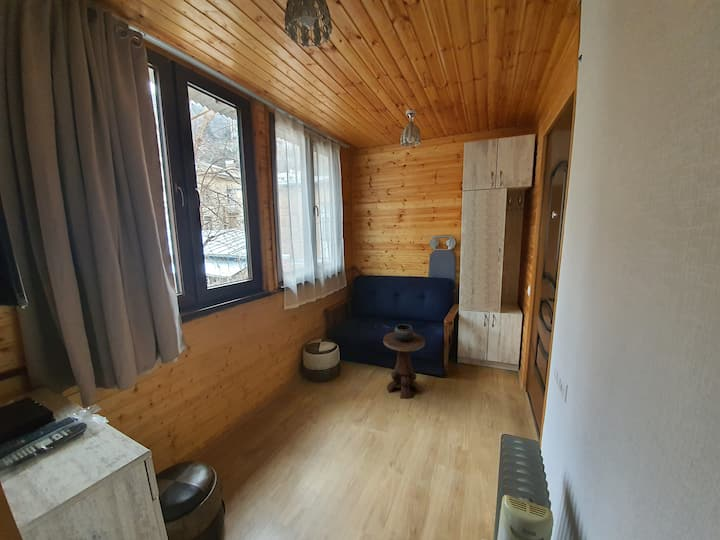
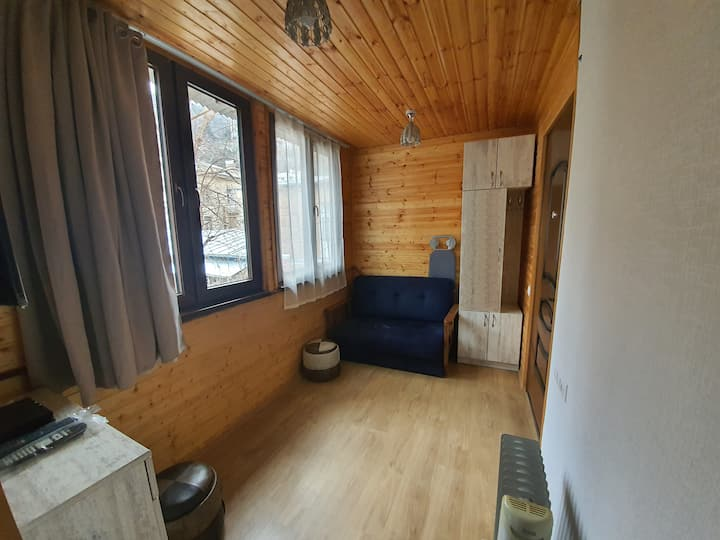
- side table (403, 358)
